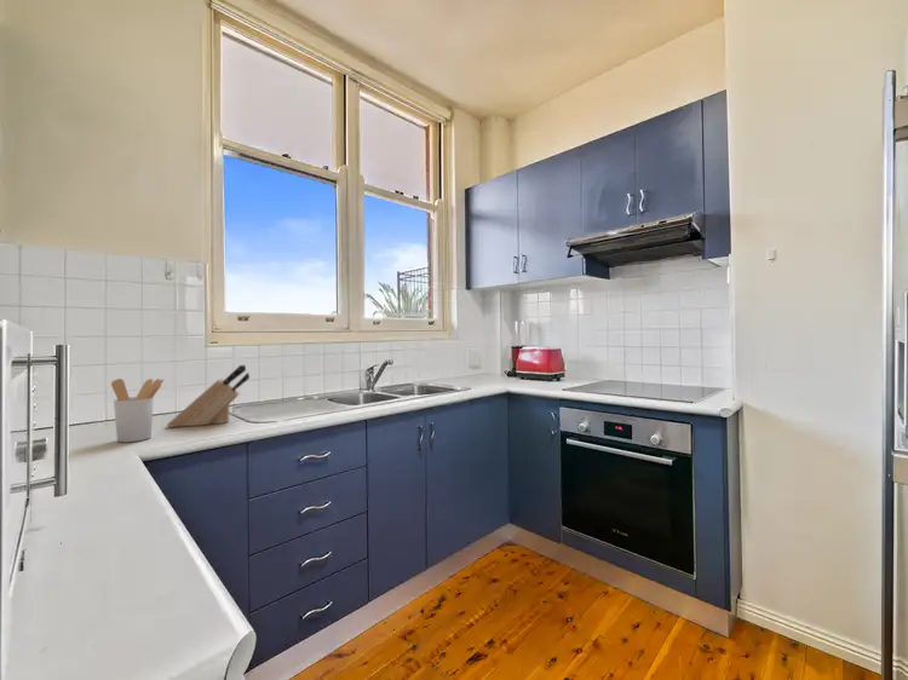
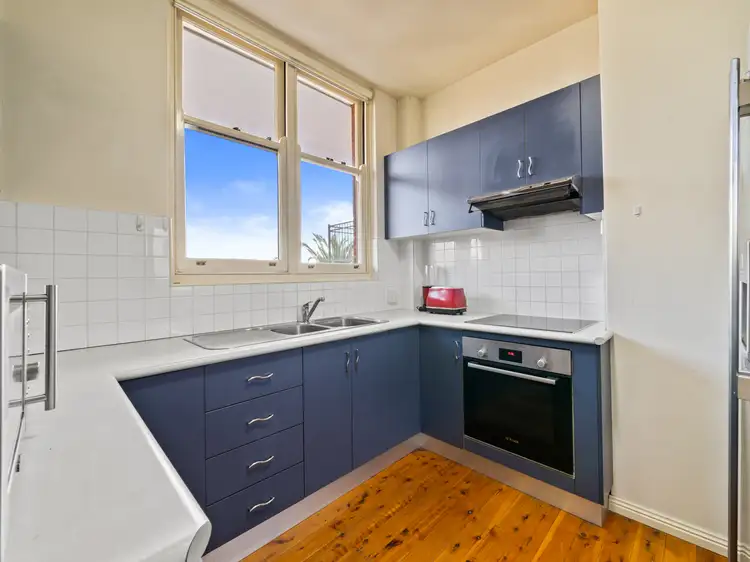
- knife block (211, 393)
- utensil holder (140, 407)
